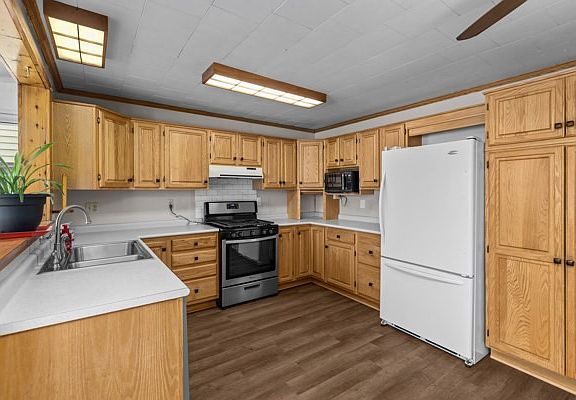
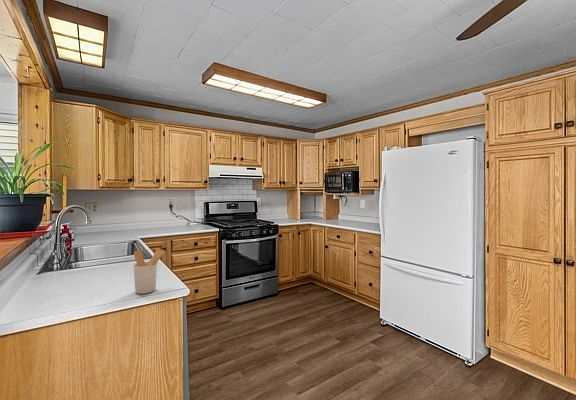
+ utensil holder (150, 269)
